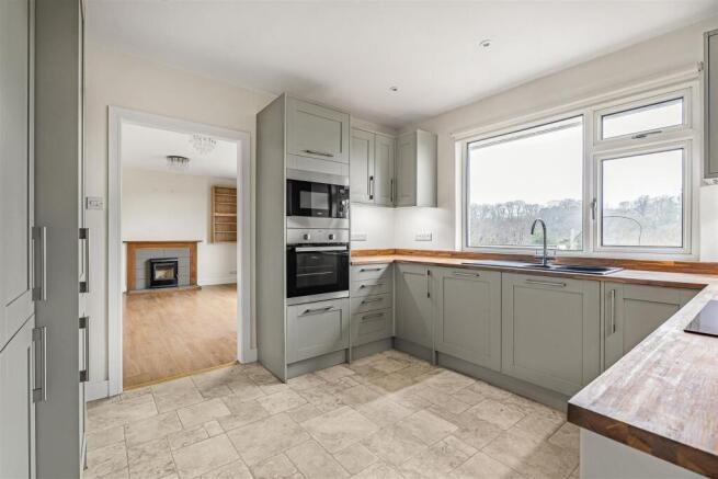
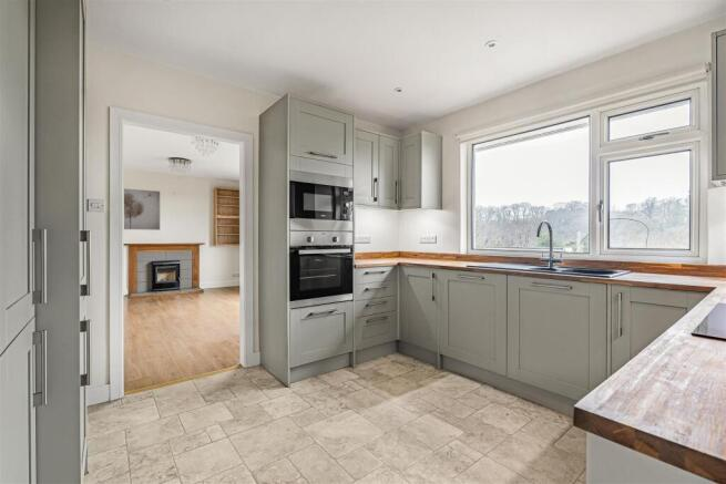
+ wall art (136, 209)
